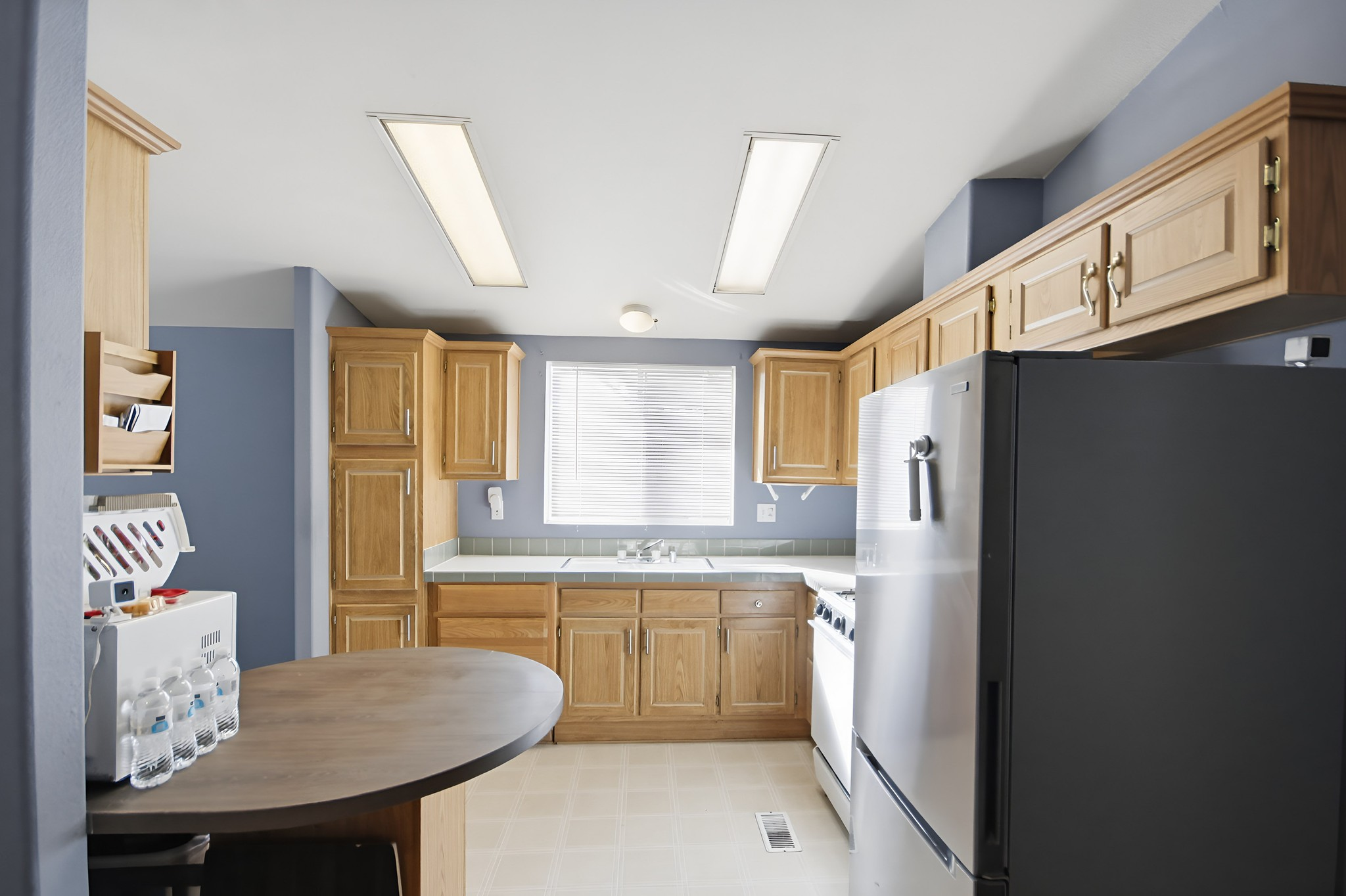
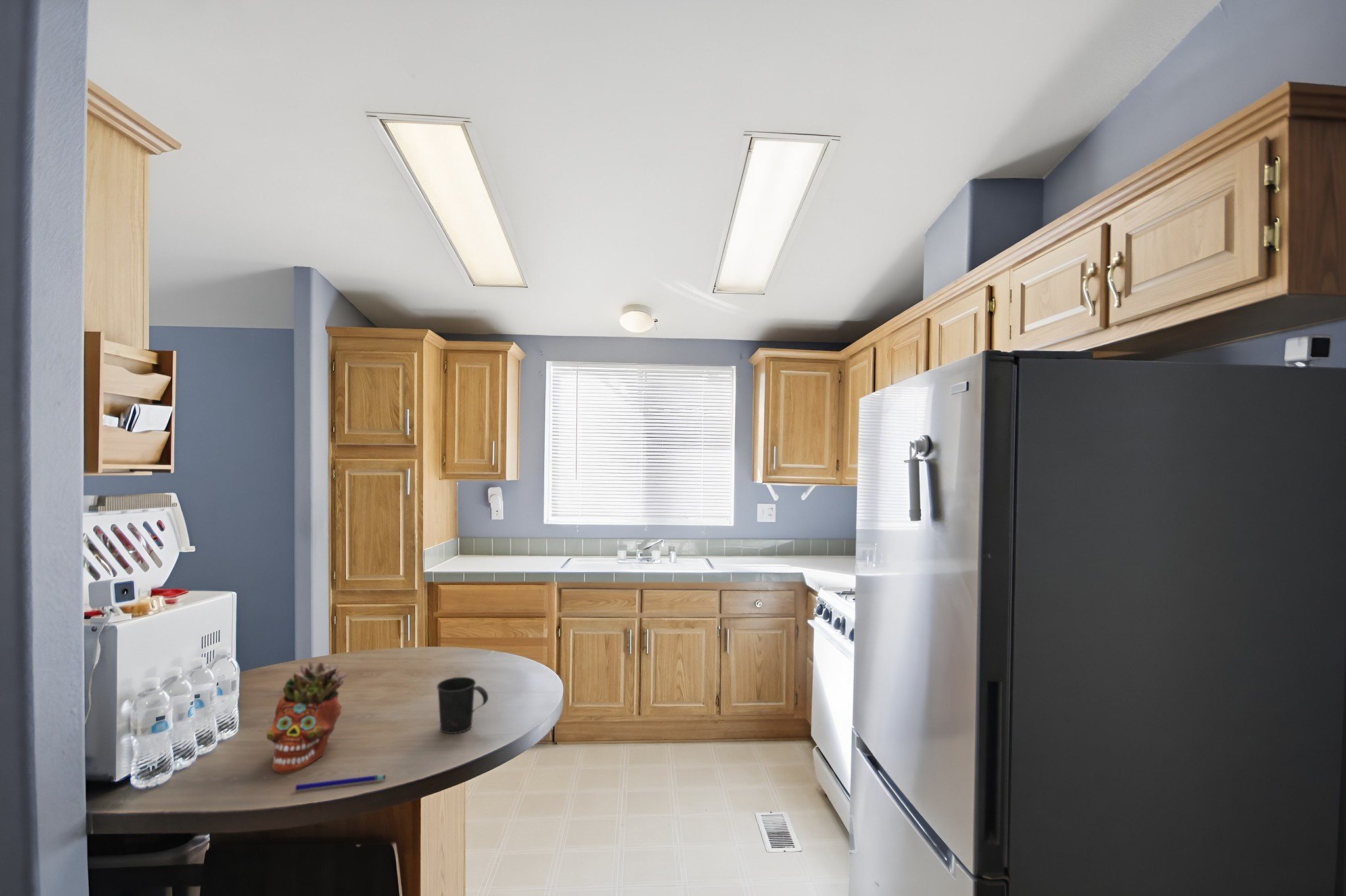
+ mug (463, 706)
+ succulent planter (307, 709)
+ pen (341, 782)
